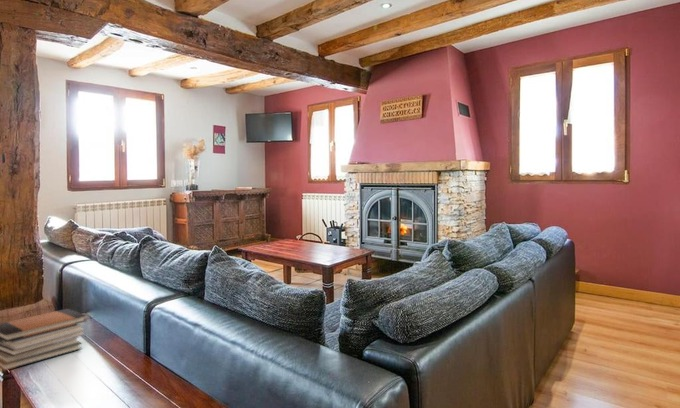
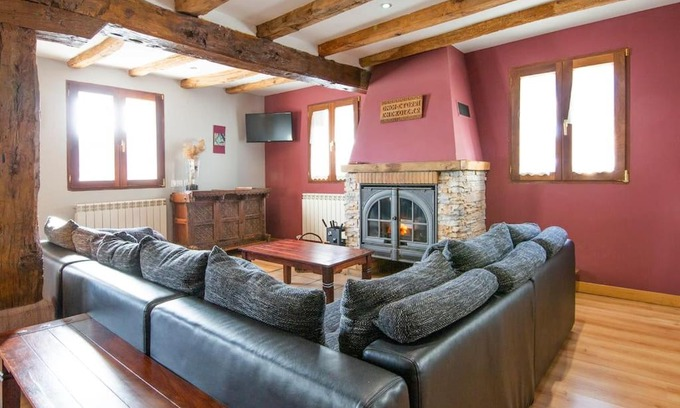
- book stack (39, 337)
